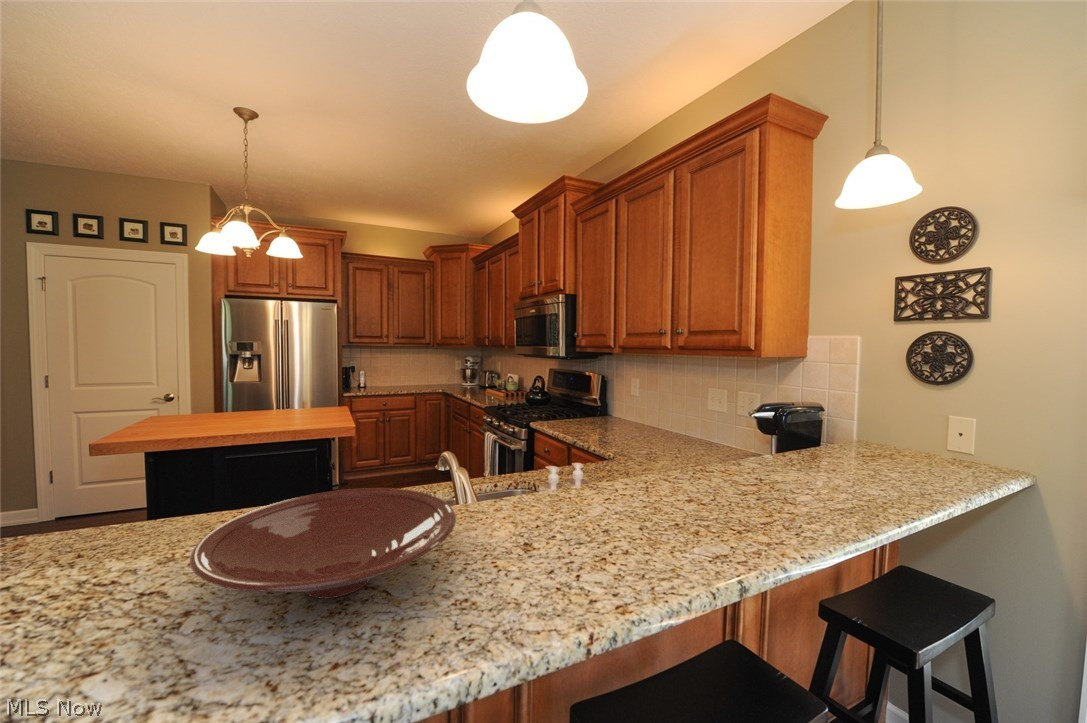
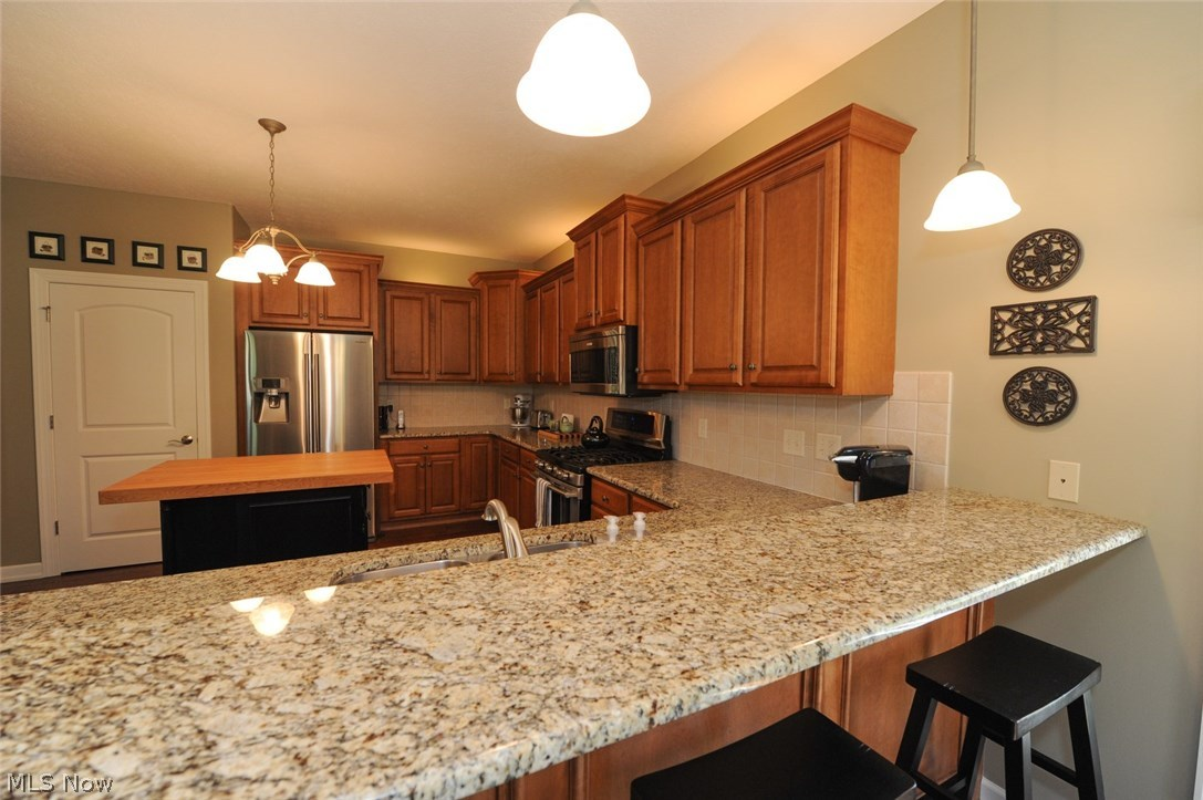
- bowl (338, 553)
